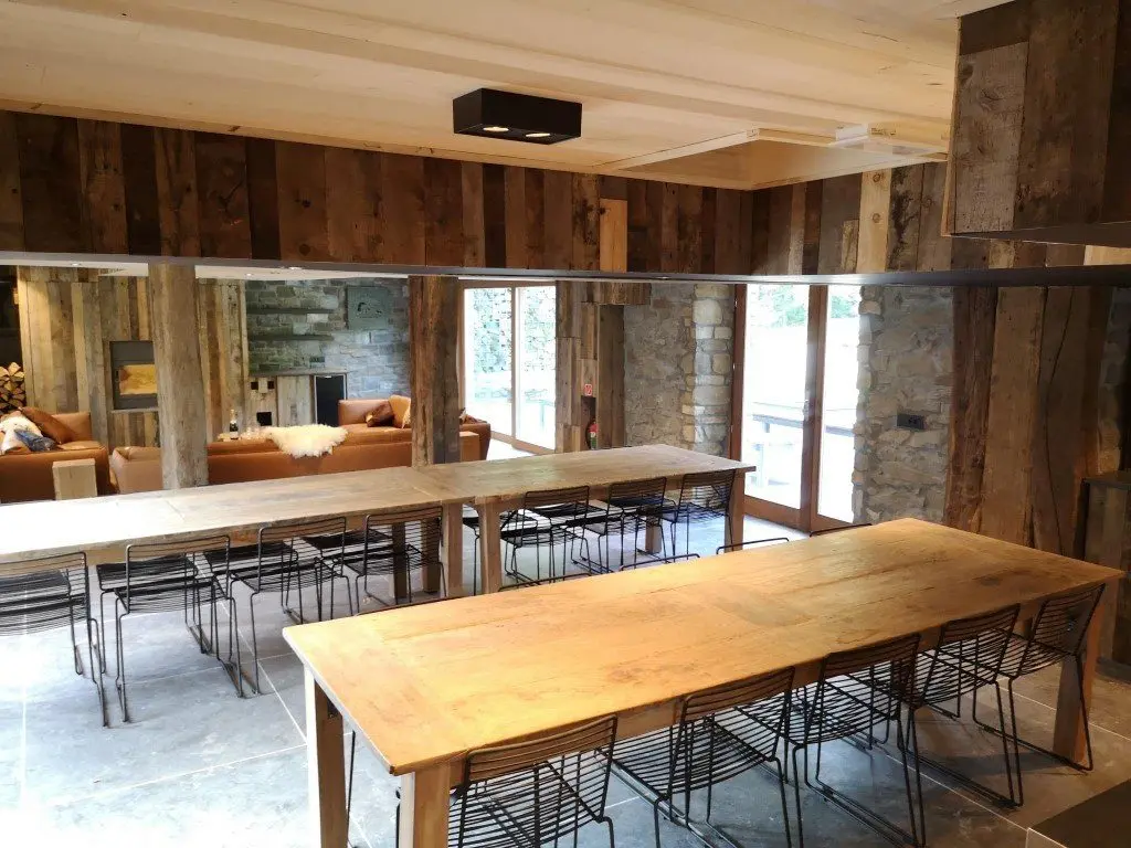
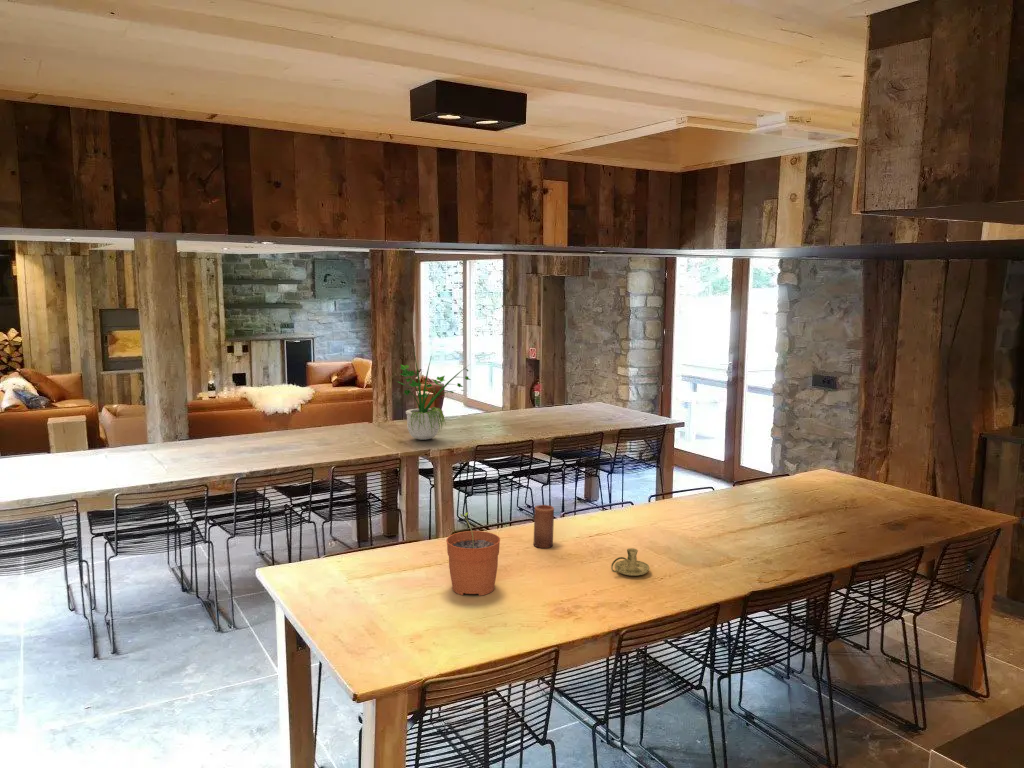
+ candle (543, 526)
+ candlestick (628, 561)
+ plant pot (473, 551)
+ potted plant (434, 391)
